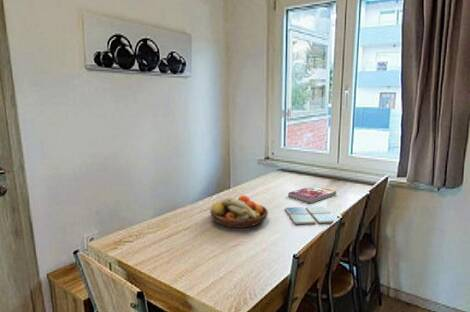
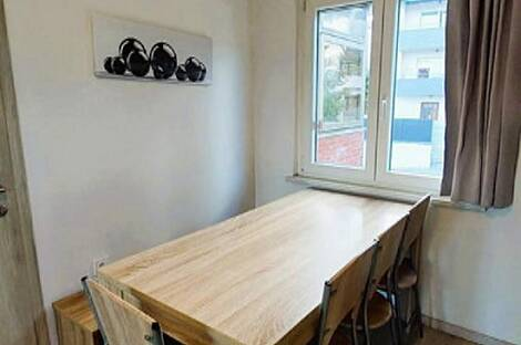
- drink coaster (310, 215)
- book (312, 193)
- fruit bowl (239, 208)
